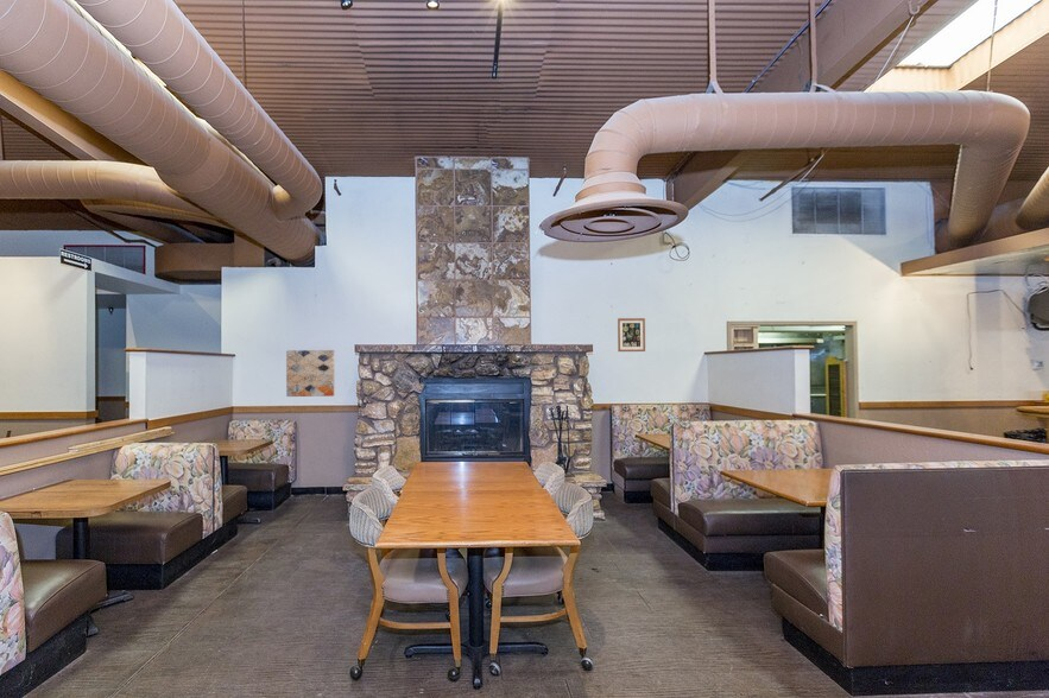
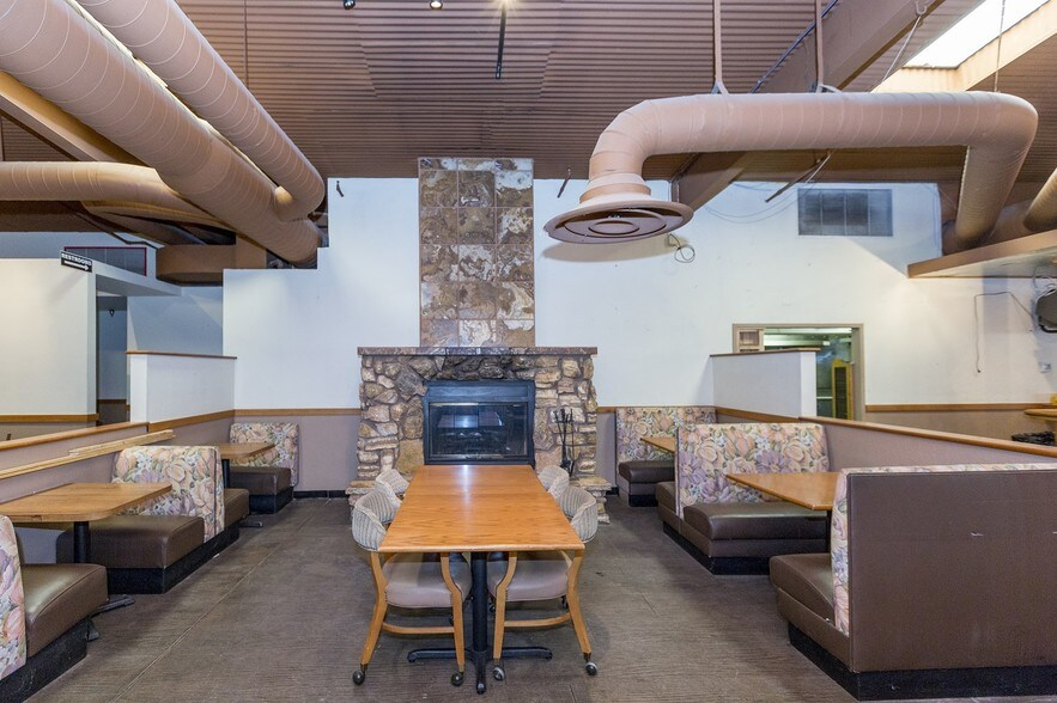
- wall art (631, 335)
- wall art (310, 373)
